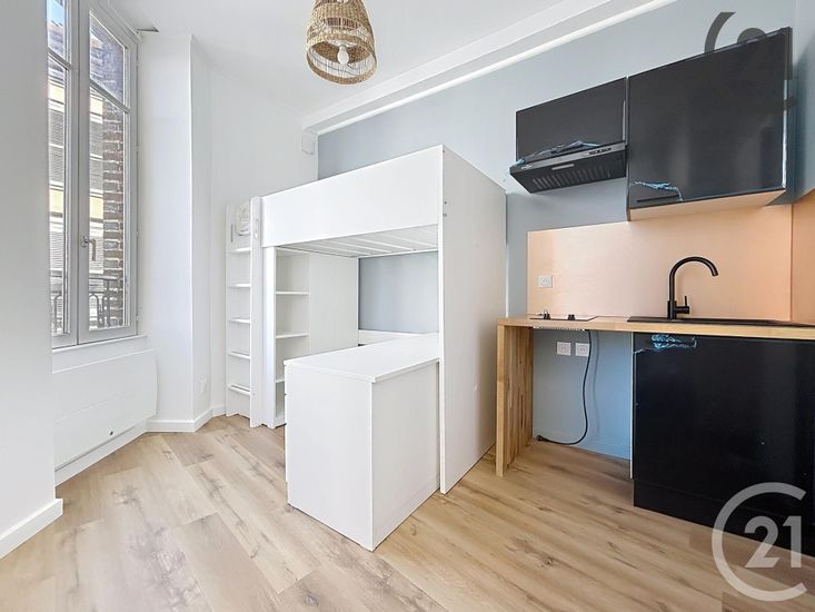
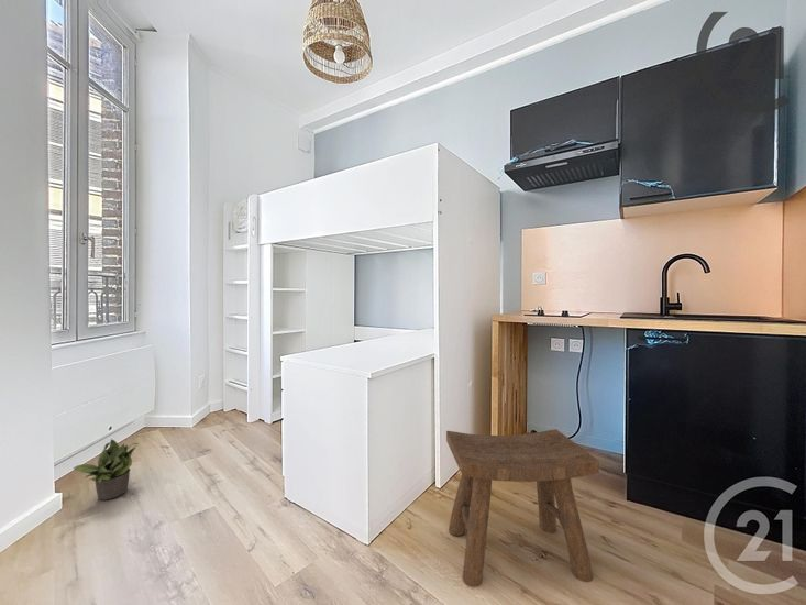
+ stool (514, 481)
+ potted plant (104, 470)
